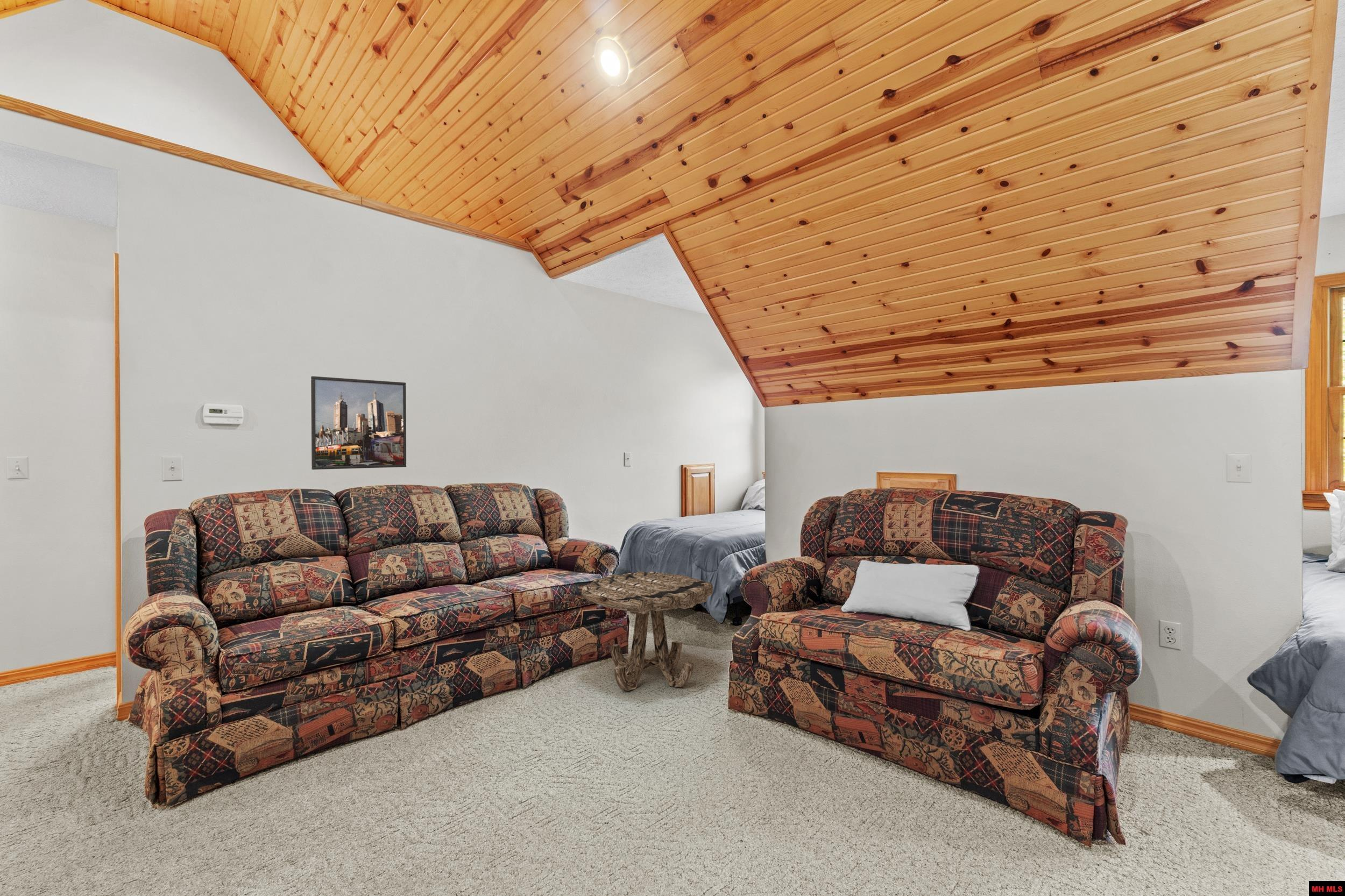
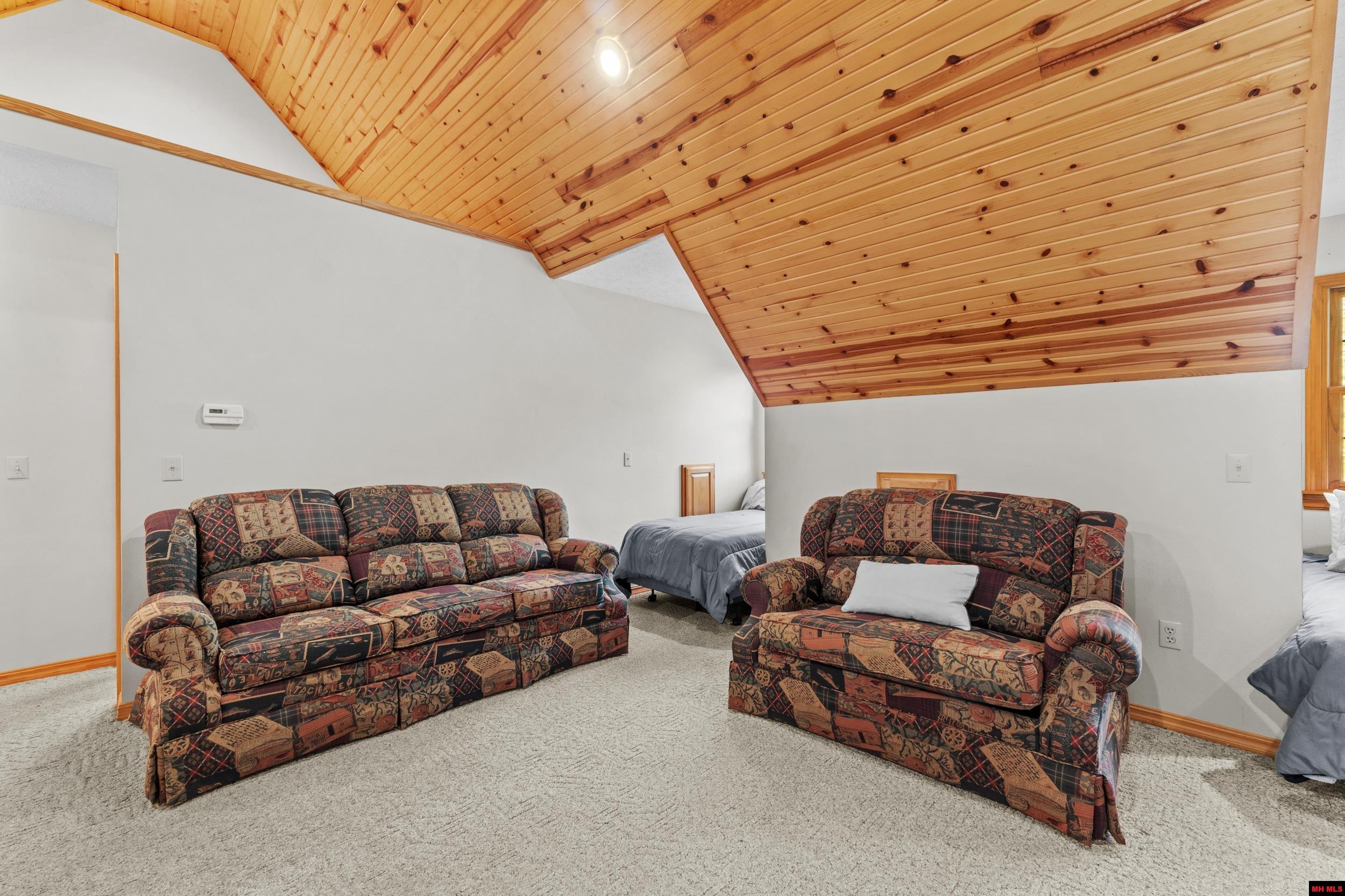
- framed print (361, 424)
- side table (647, 631)
